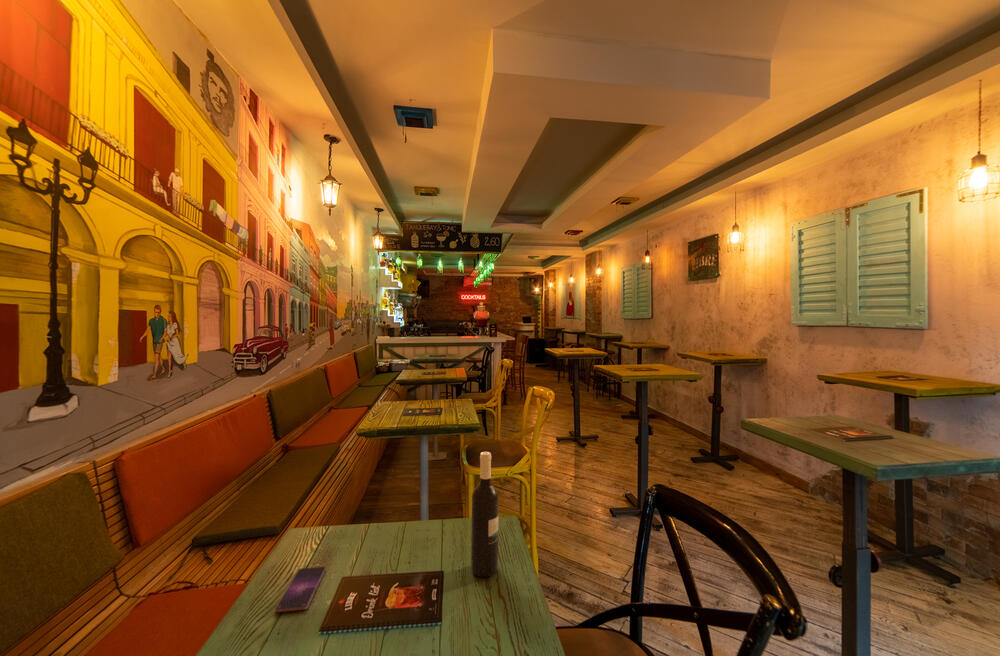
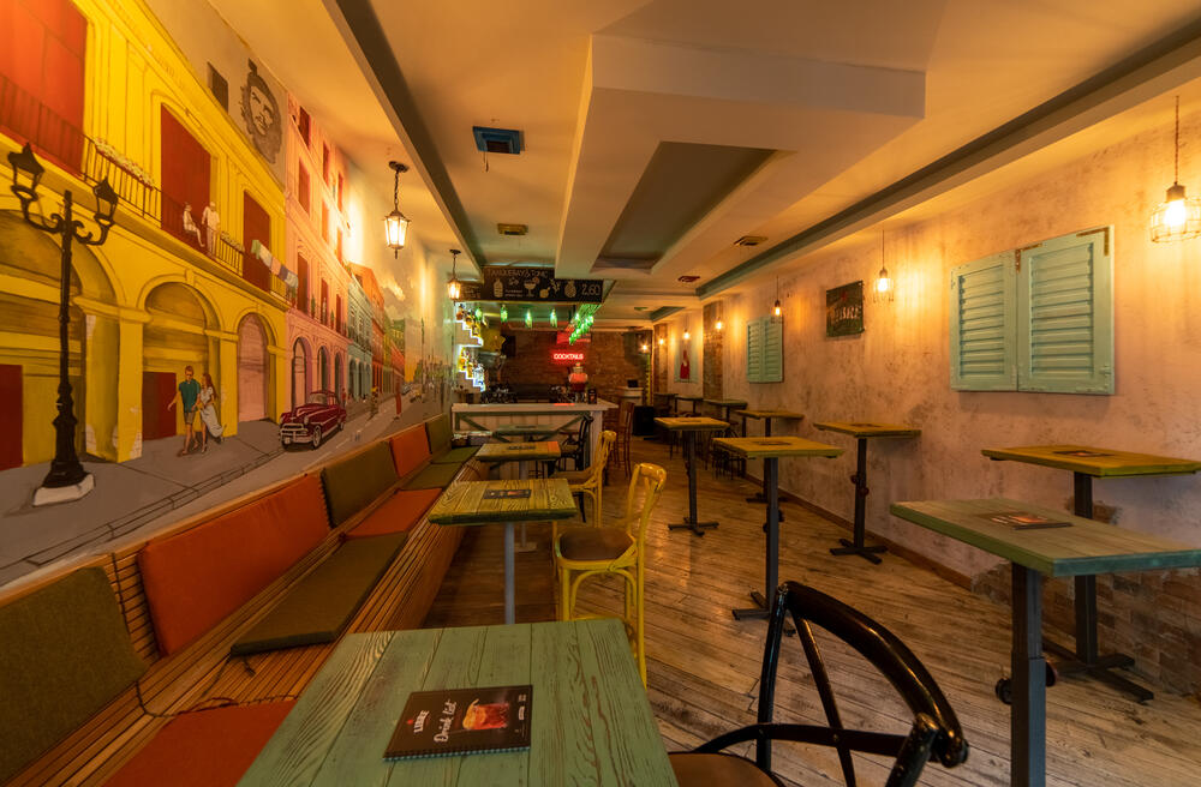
- smartphone (302, 587)
- wine bottle (485, 511)
